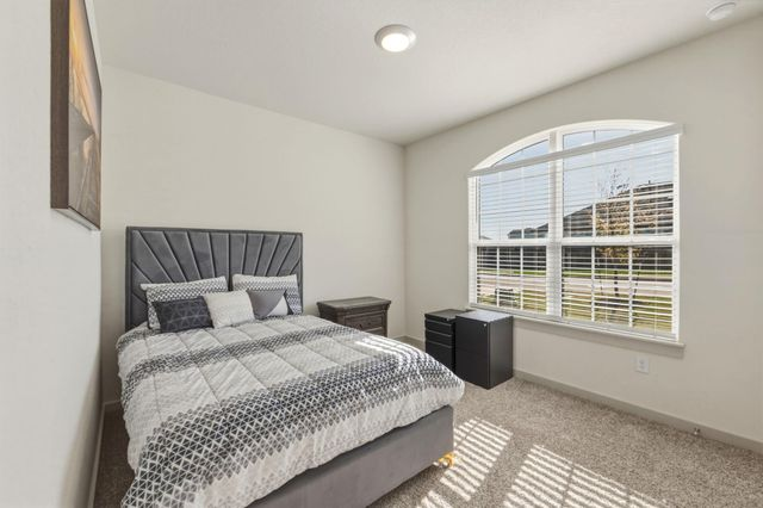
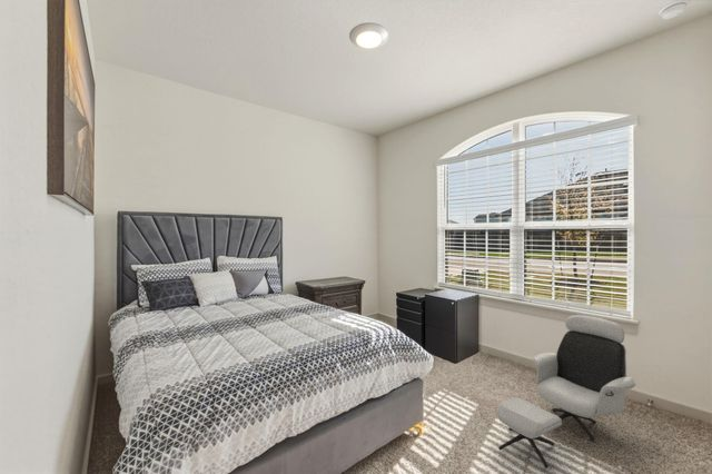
+ armchair (560, 379)
